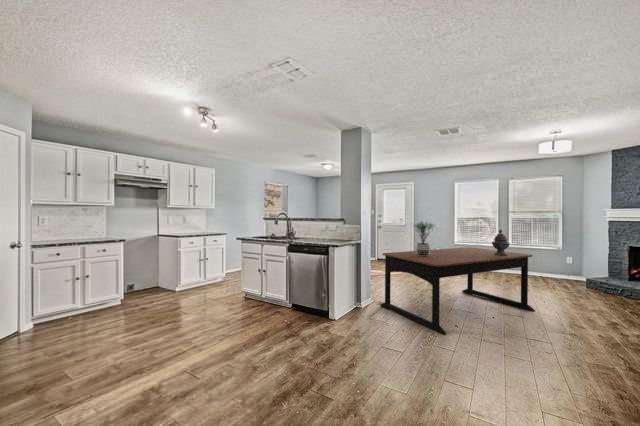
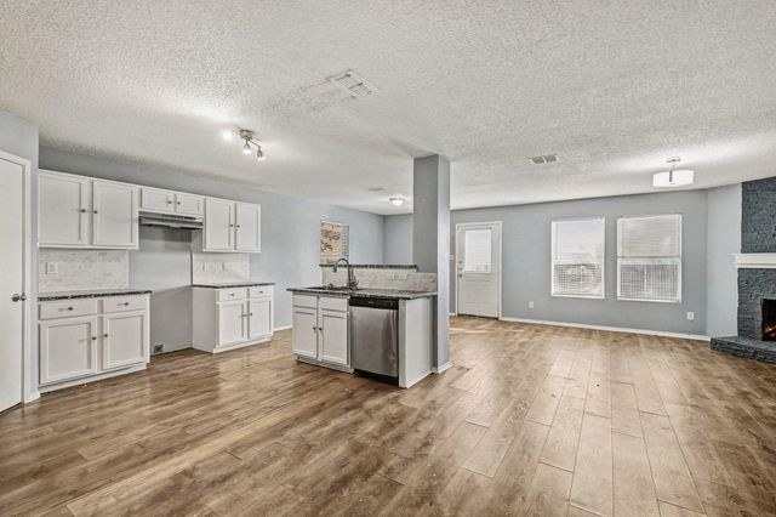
- decorative urn (500, 241)
- dining table (456, 275)
- potted plant (423, 237)
